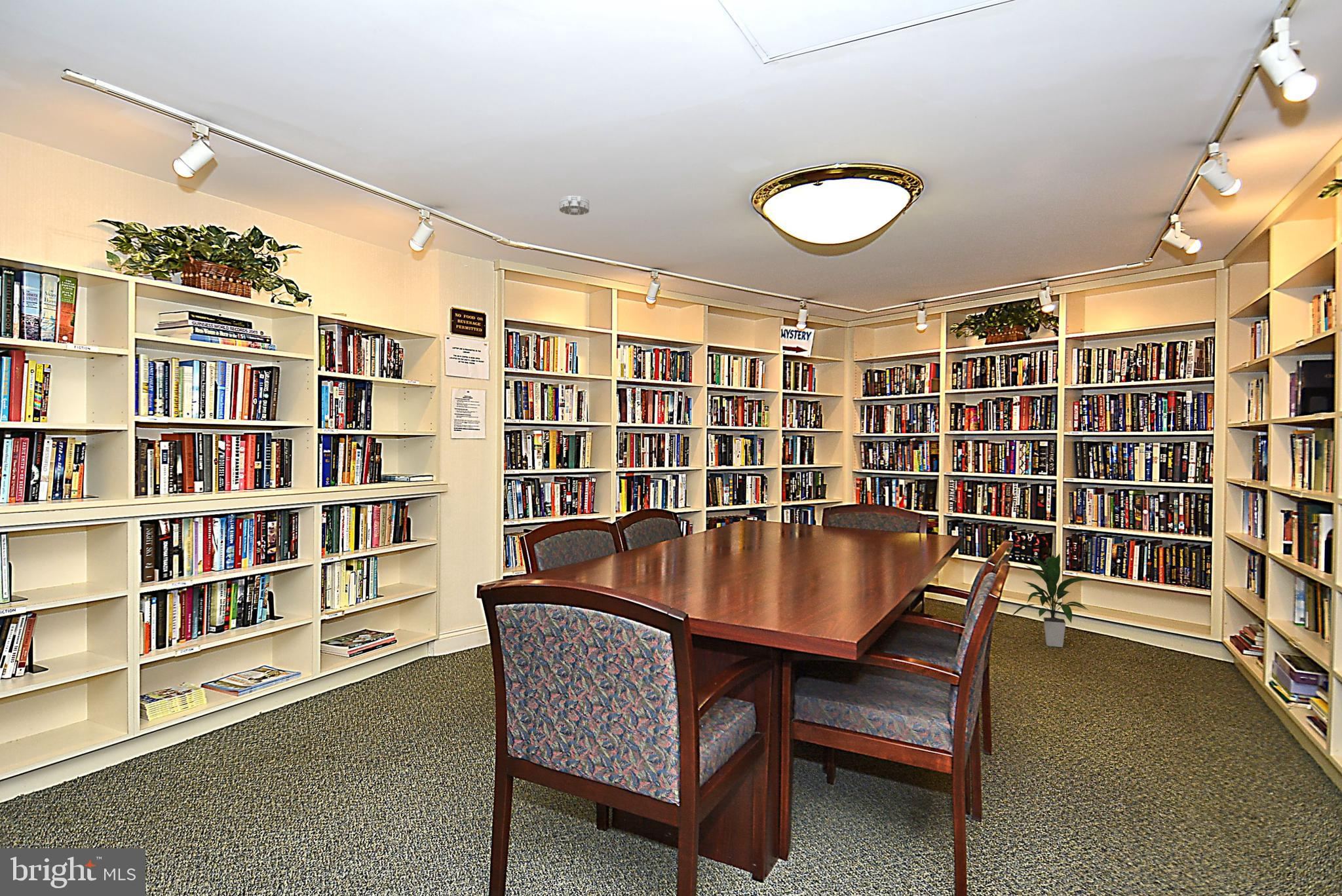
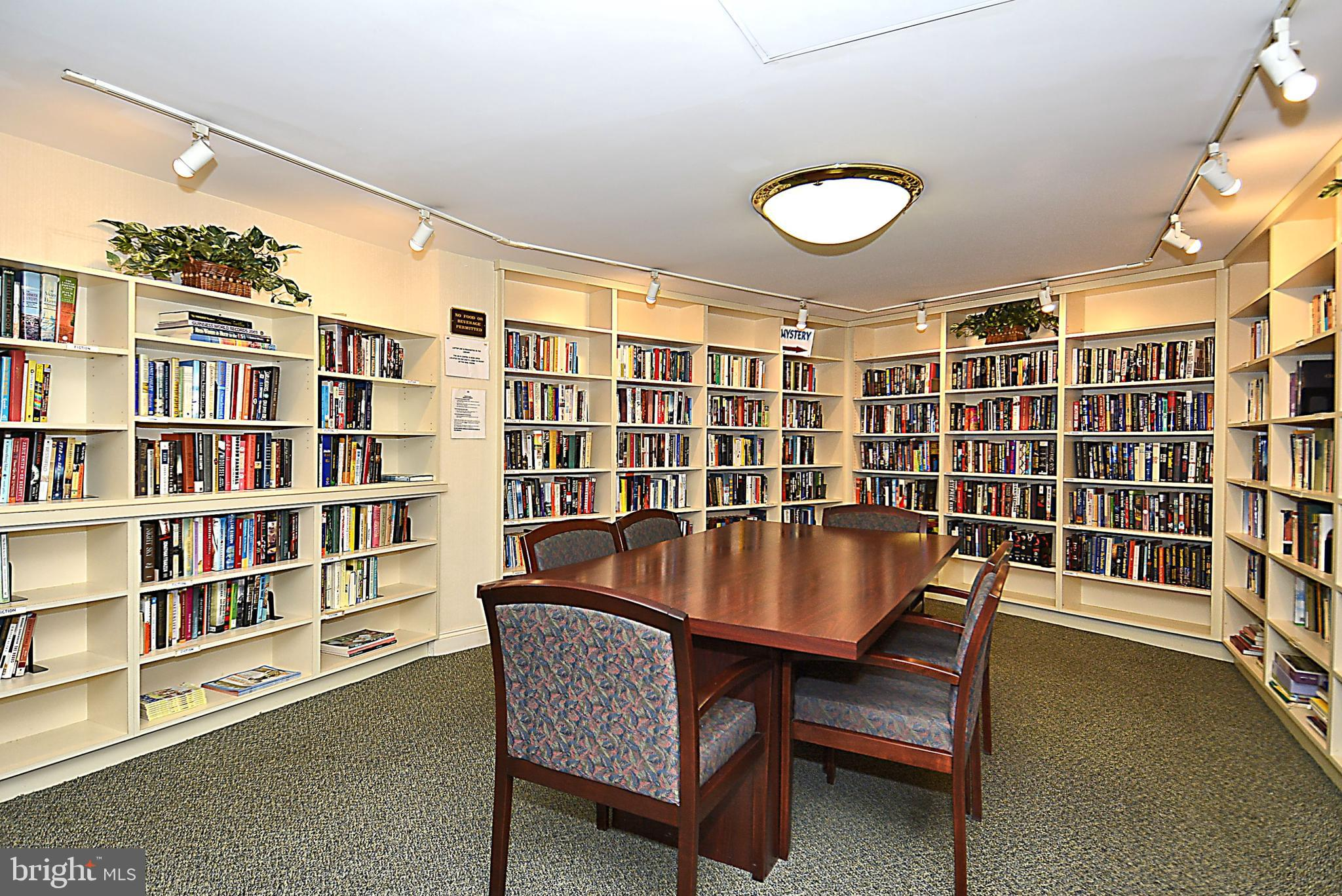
- indoor plant (1050, 597)
- smoke detector (574, 204)
